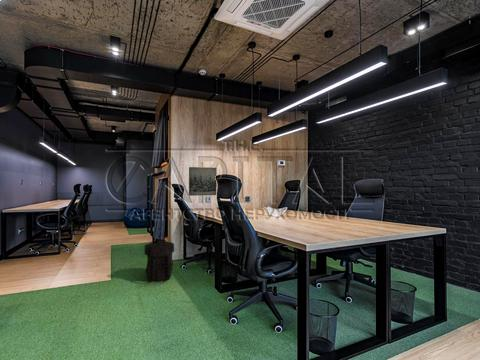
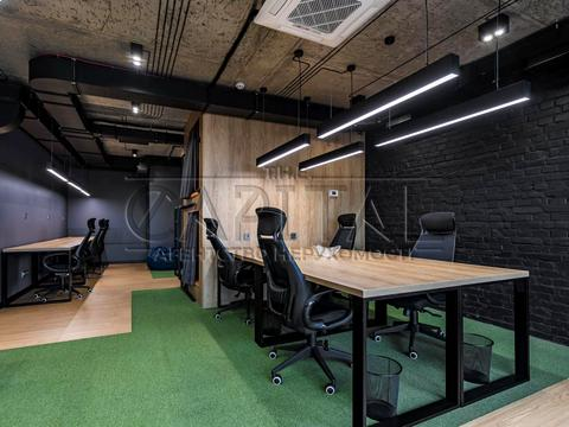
- wall art (202, 181)
- backpack (159, 258)
